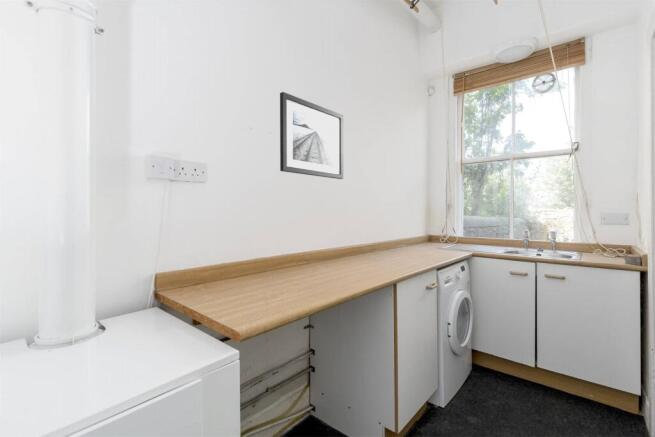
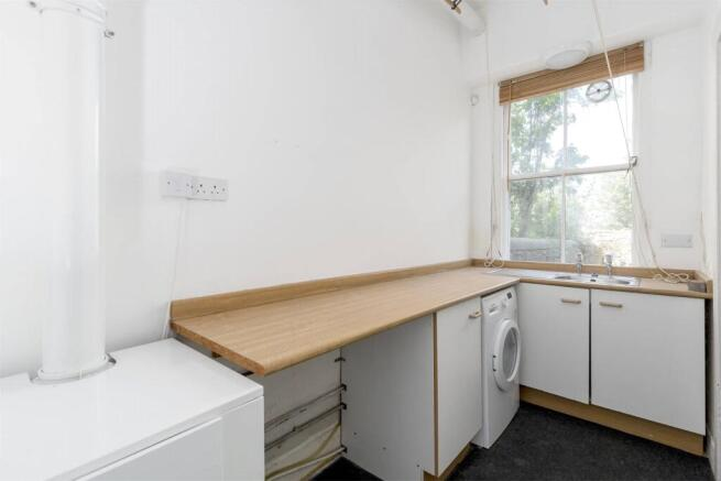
- wall art (314, 140)
